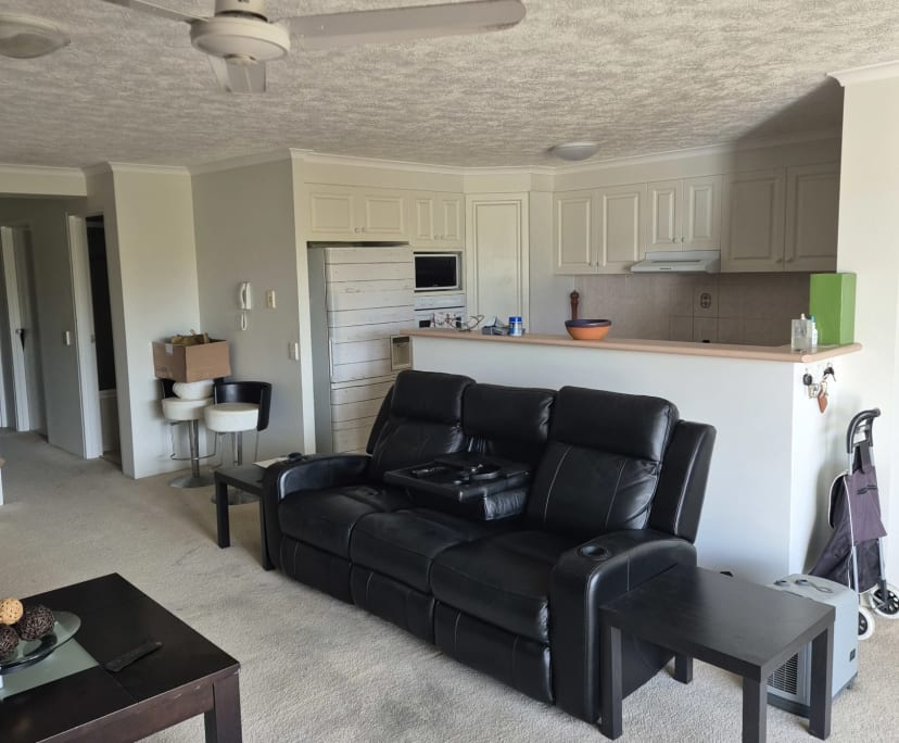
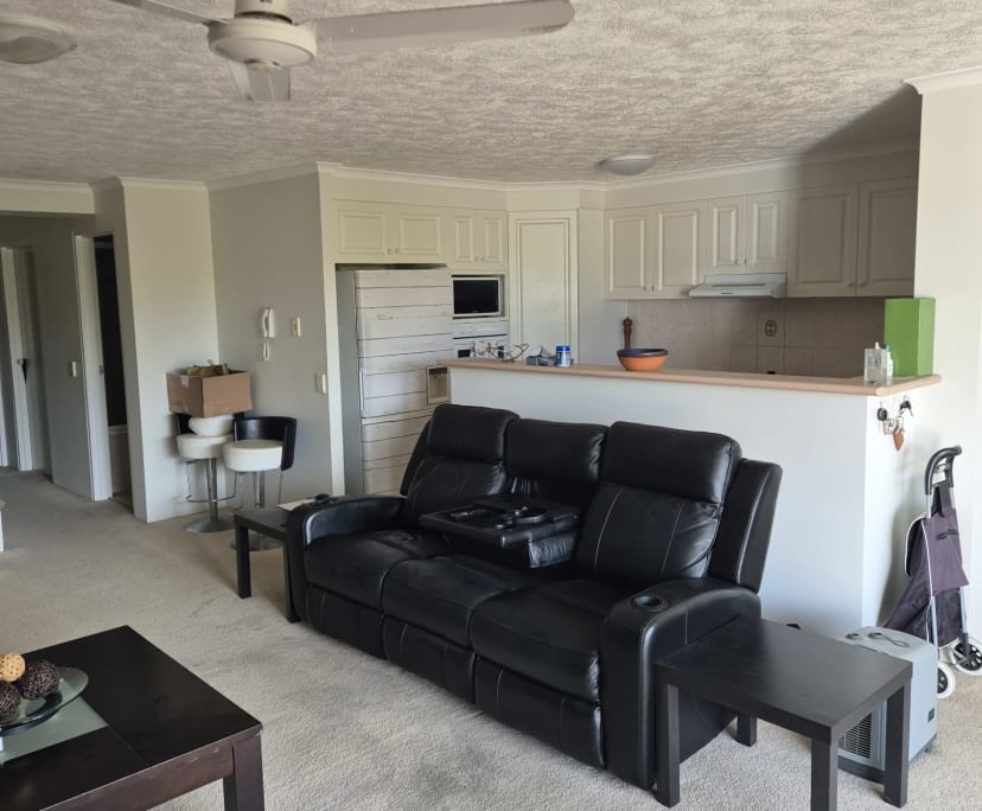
- remote control (136, 654)
